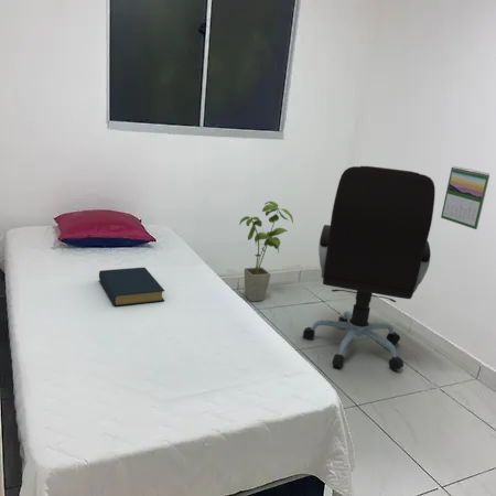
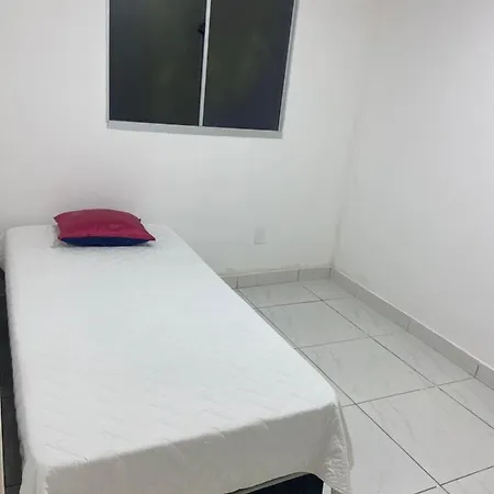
- hardback book (130, 284)
- calendar (464, 196)
- house plant (265, 251)
- office chair (367, 260)
